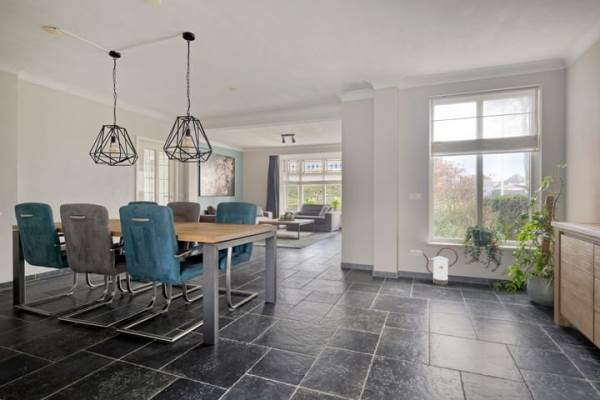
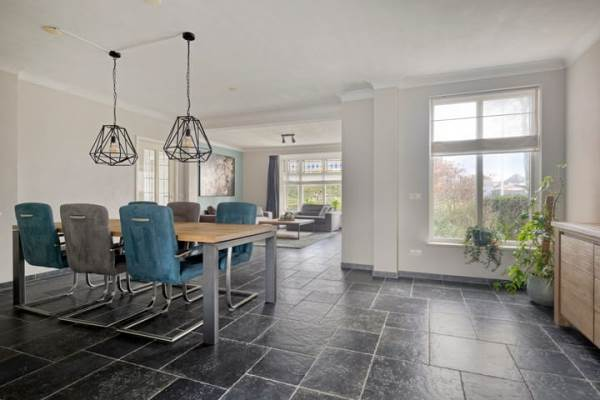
- watering can (439, 264)
